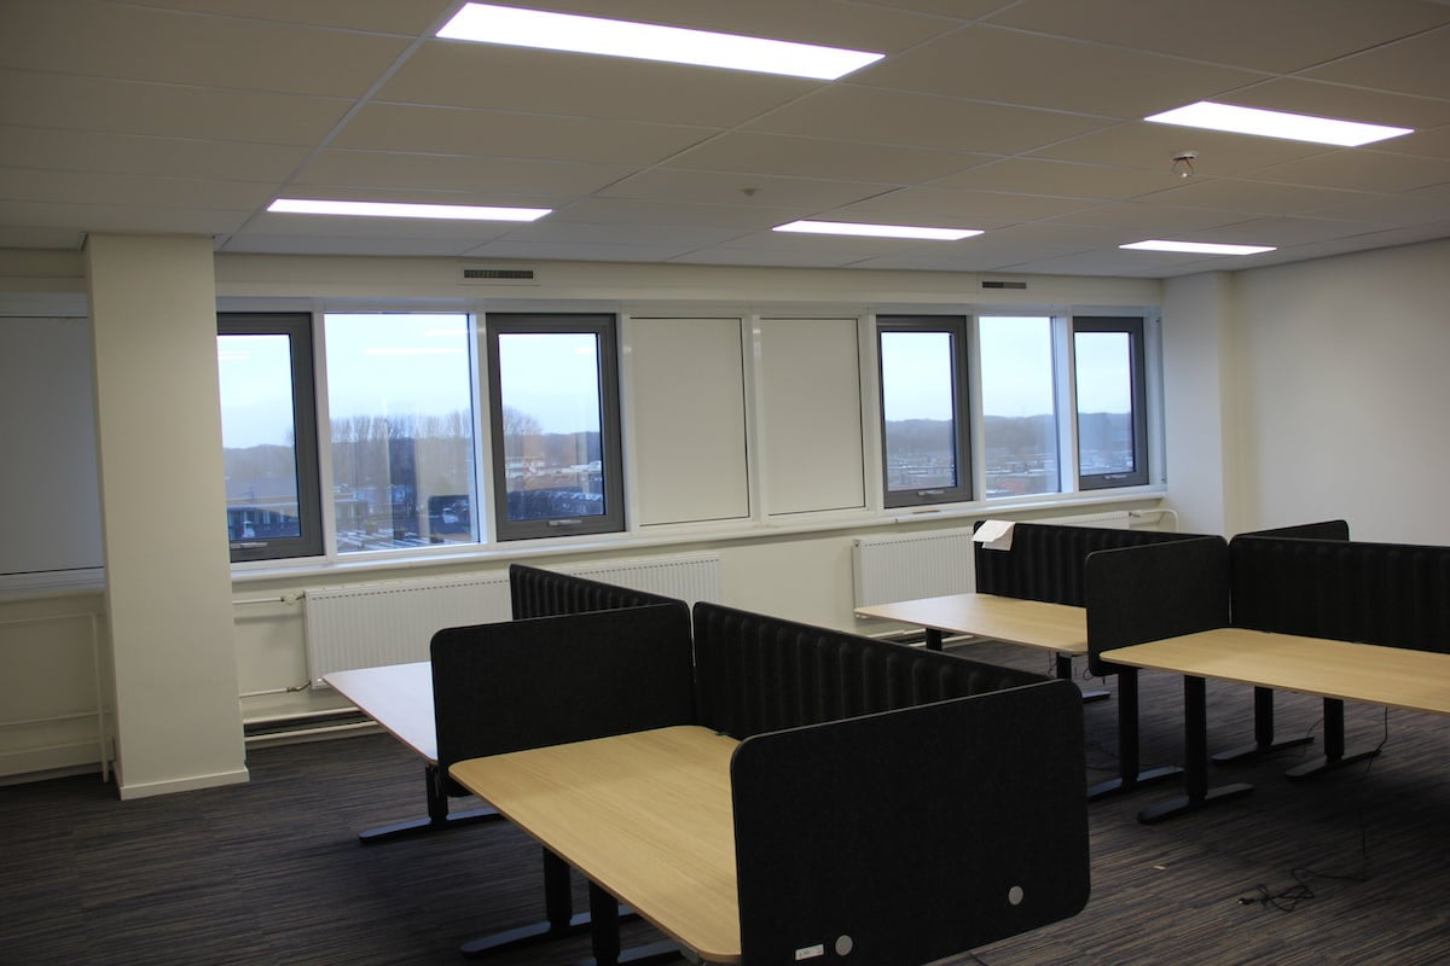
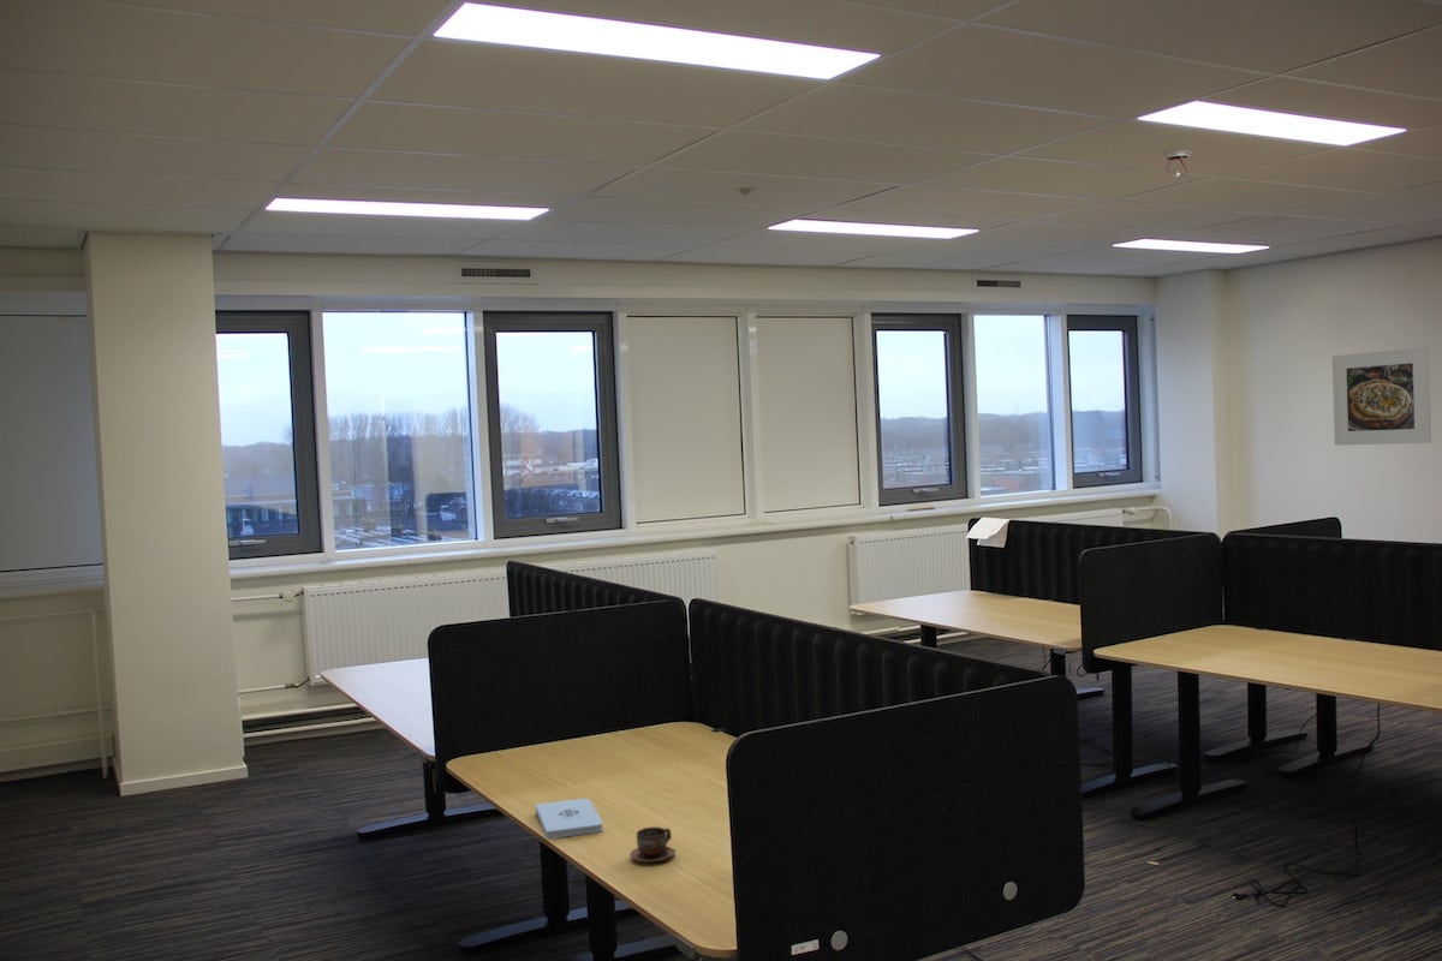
+ notepad (568, 817)
+ cup (653, 843)
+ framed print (1380, 398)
